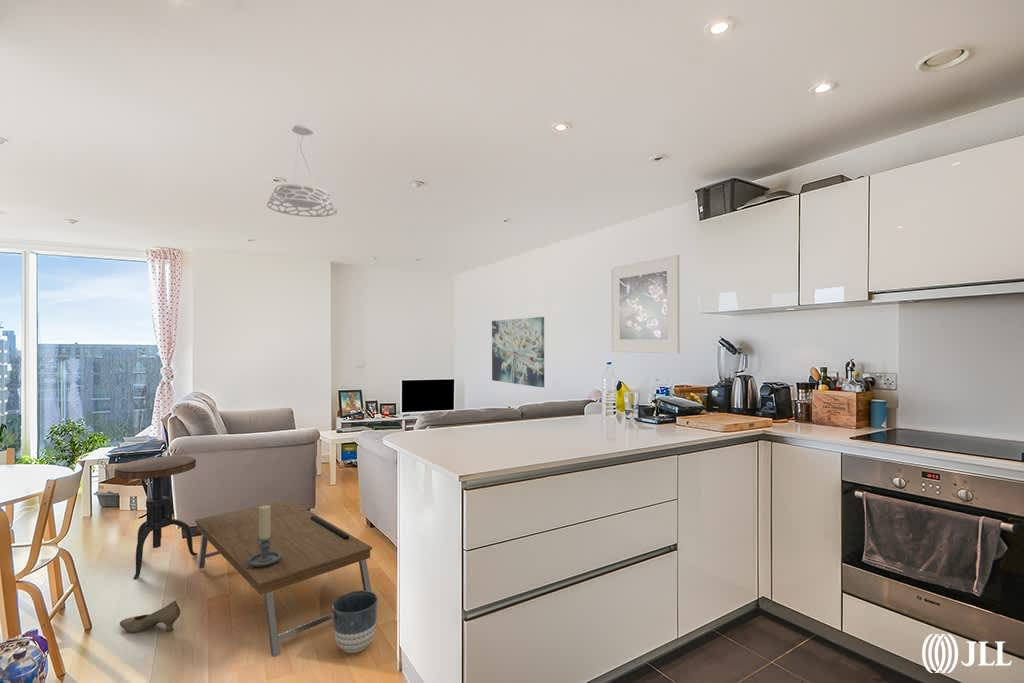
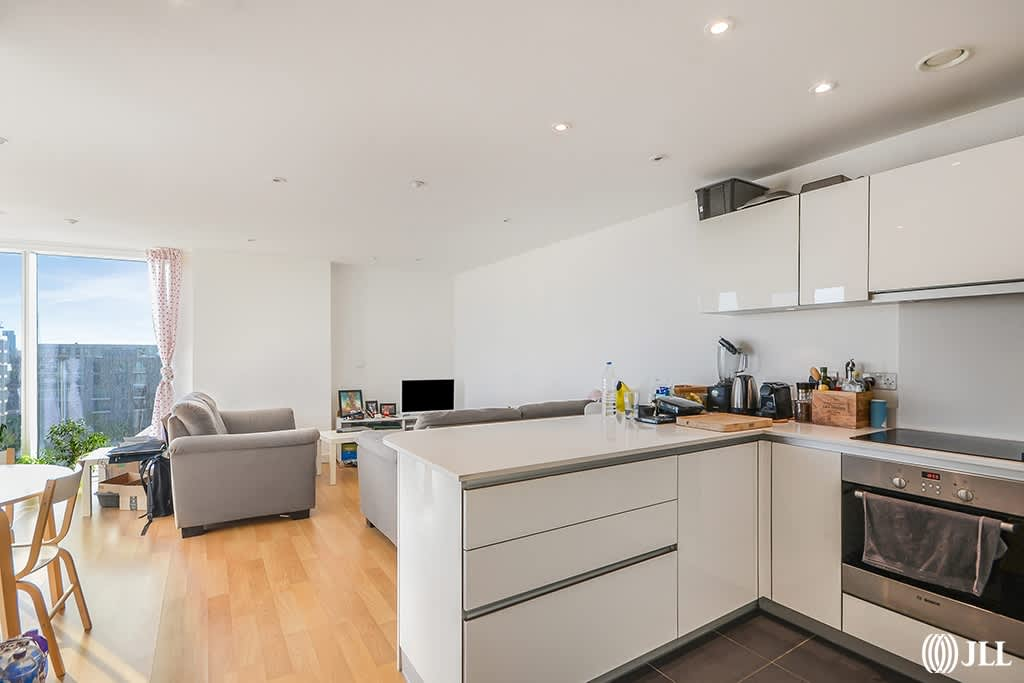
- side table (156, 513)
- candle holder (261, 530)
- shoe (149, 614)
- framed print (642, 307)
- planter (355, 624)
- wall art (515, 351)
- coffee table (277, 561)
- pendant light (307, 165)
